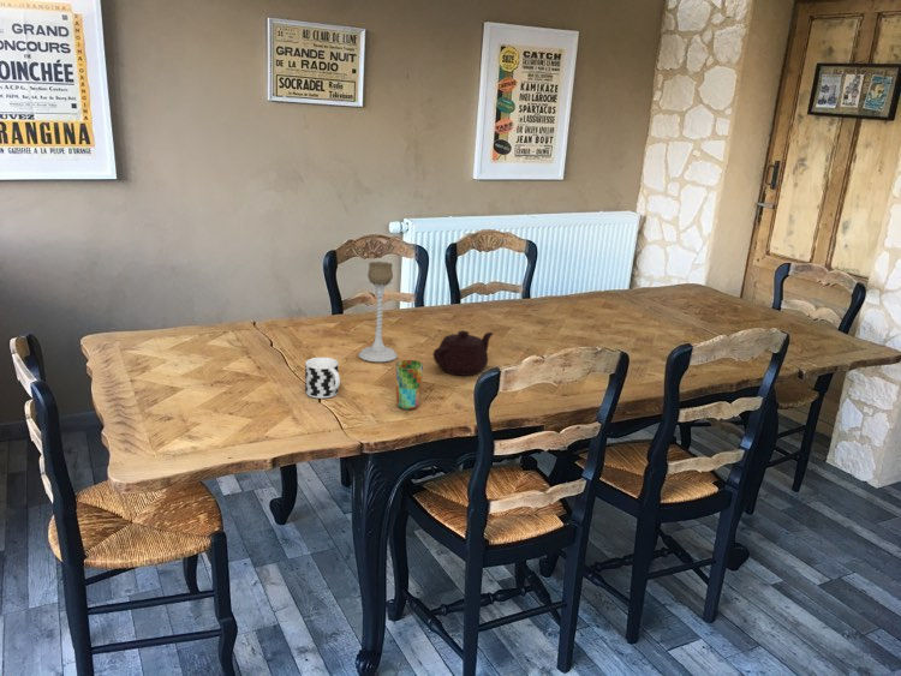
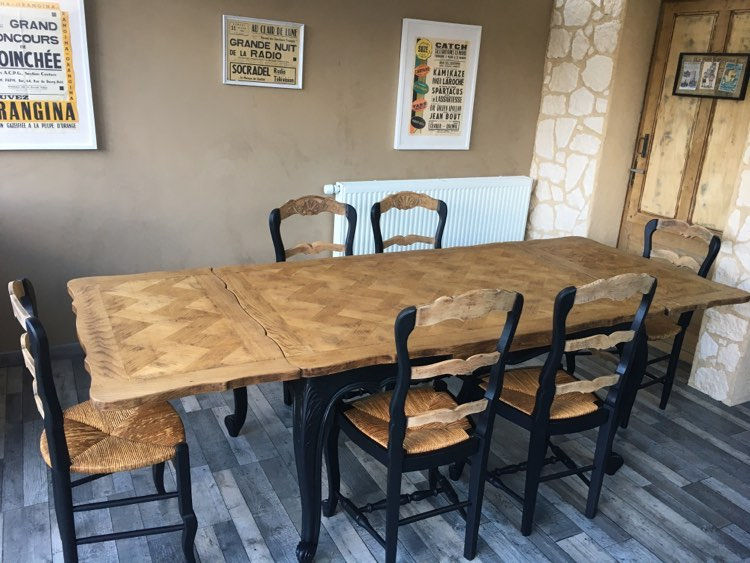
- candle holder (378, 310)
- teapot (464, 349)
- cup (324, 378)
- cup (408, 385)
